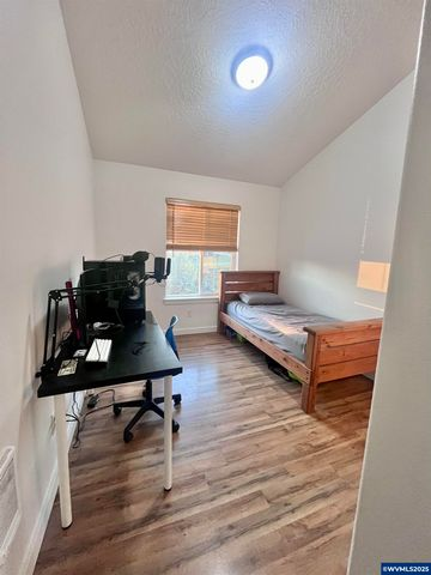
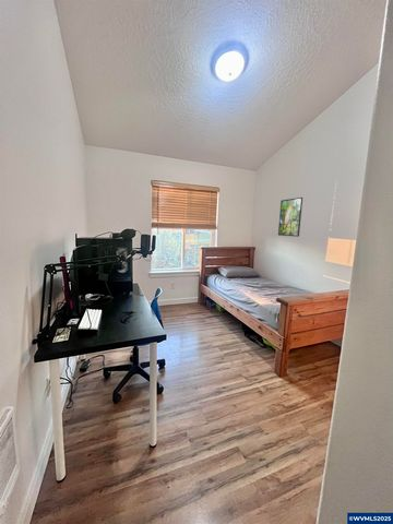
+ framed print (289, 217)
